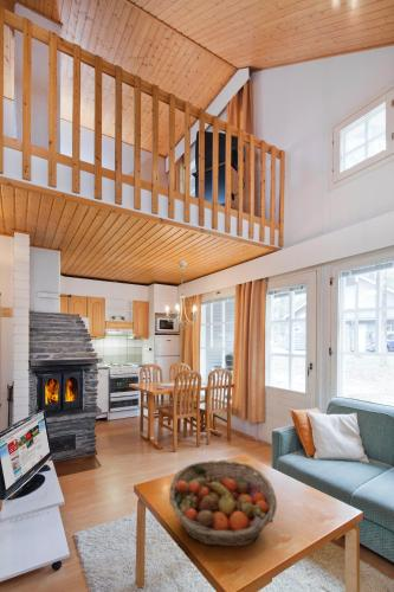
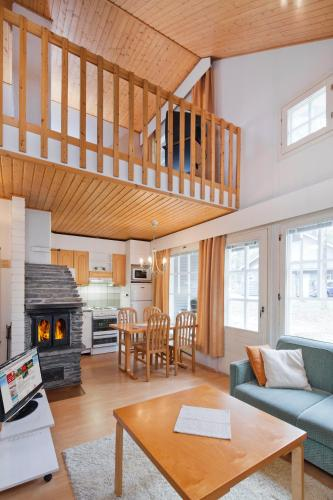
- fruit basket (221, 500)
